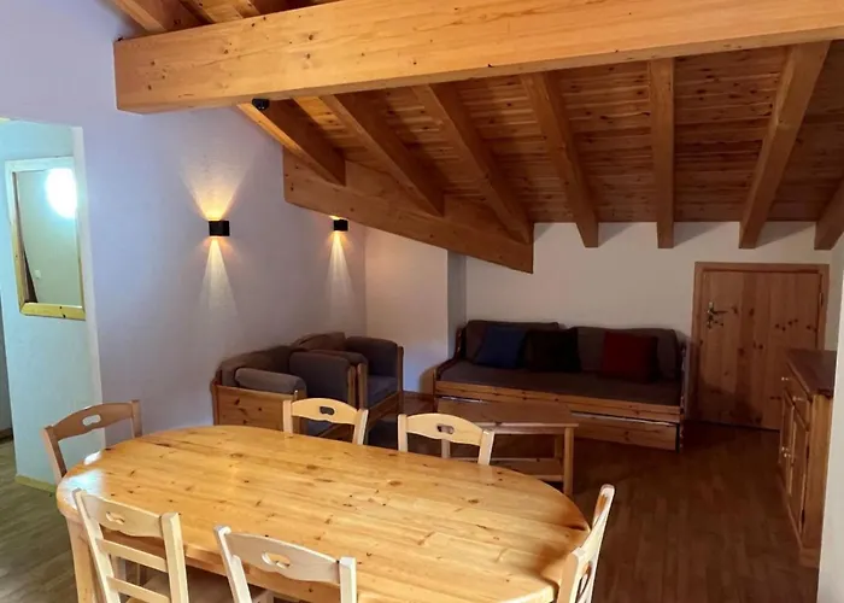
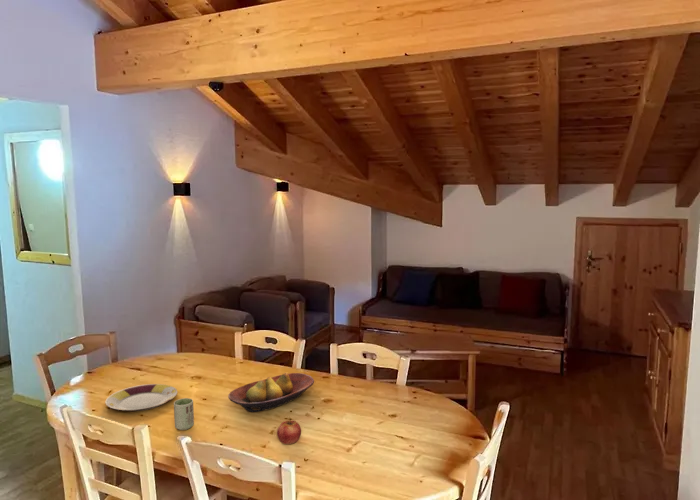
+ apple (289, 429)
+ cup (183, 414)
+ fruit bowl (273, 388)
+ plate (142, 398)
